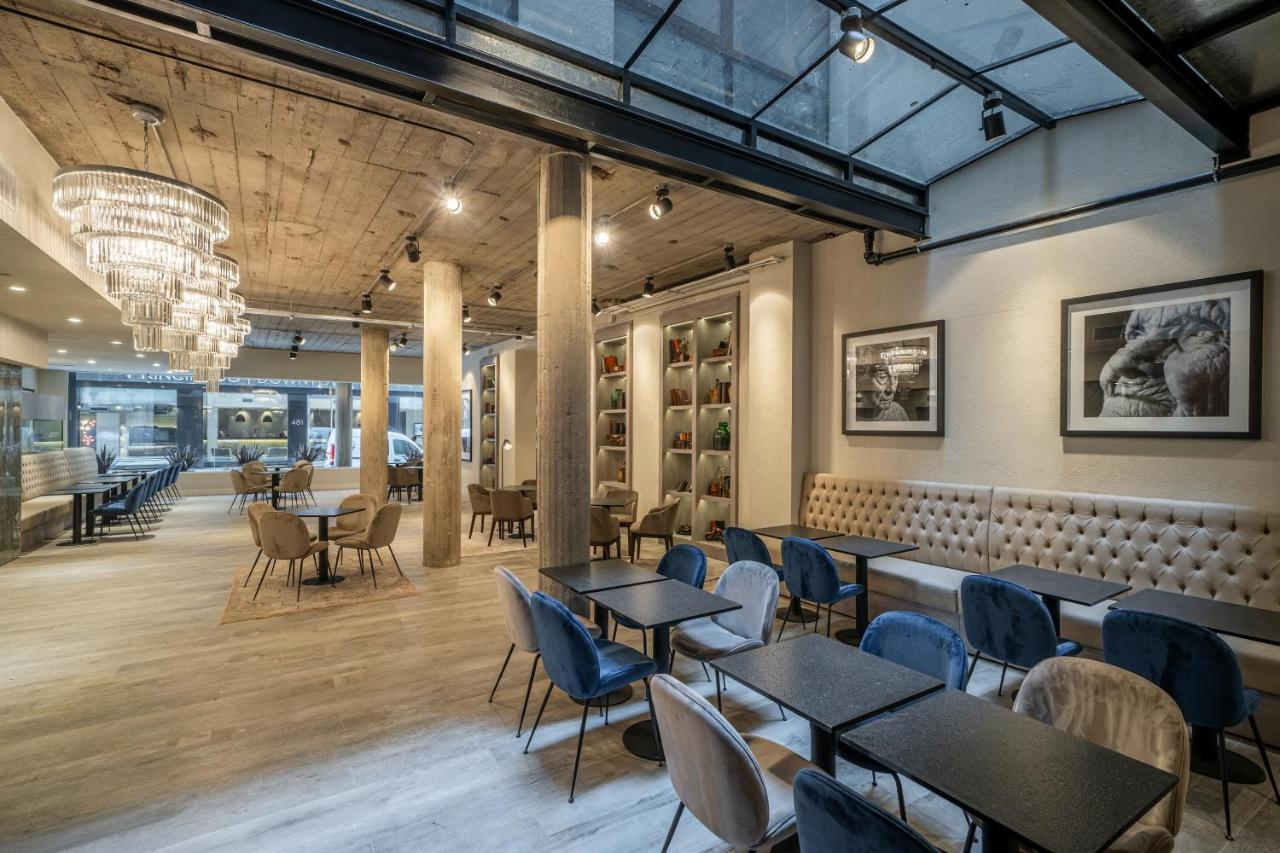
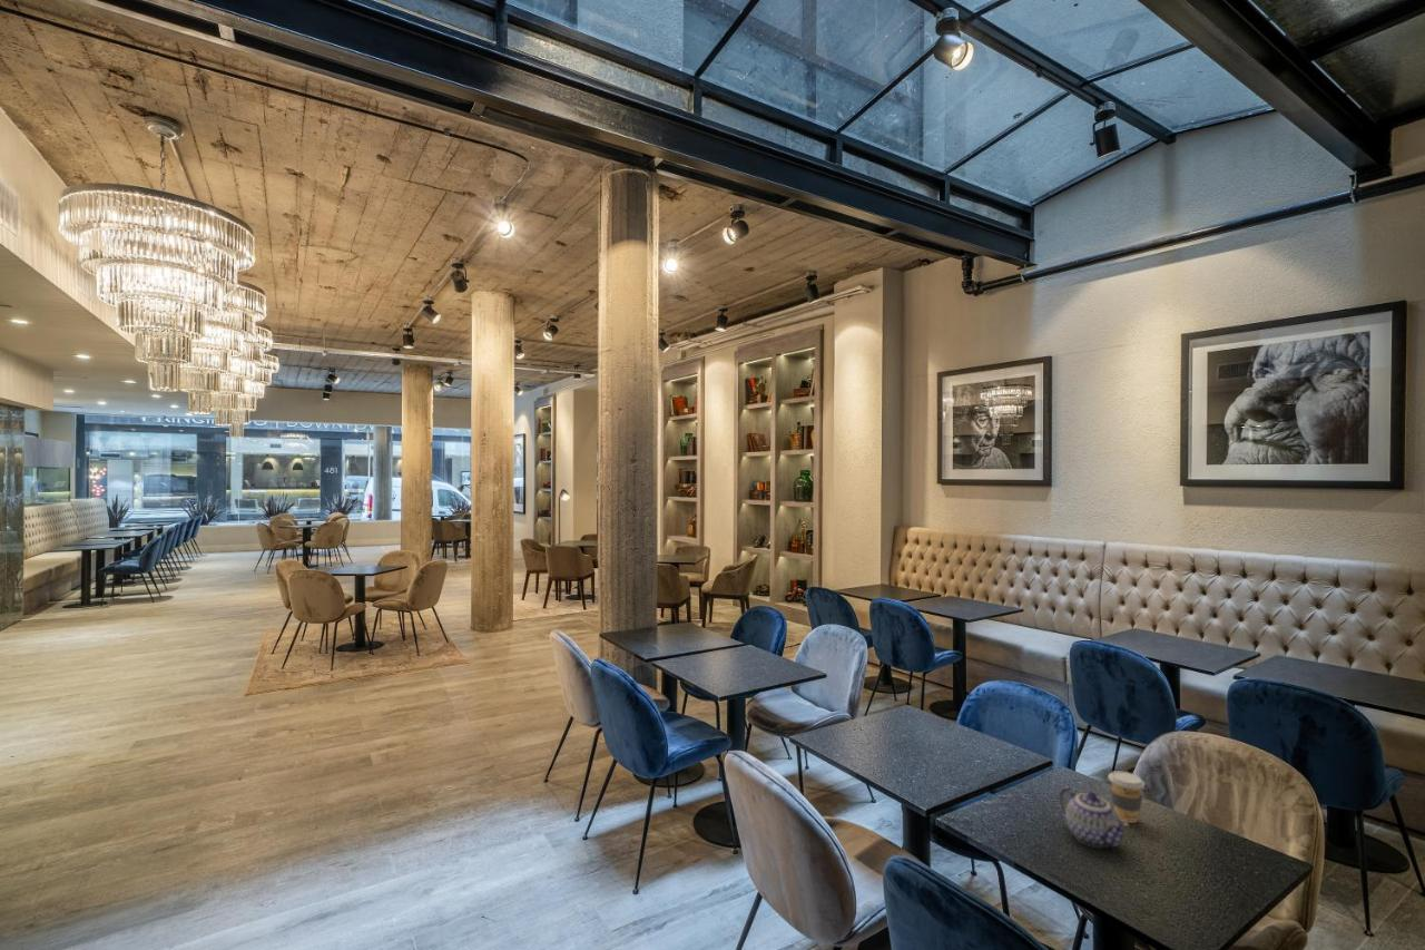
+ teapot (1092, 815)
+ coffee cup (1126, 797)
